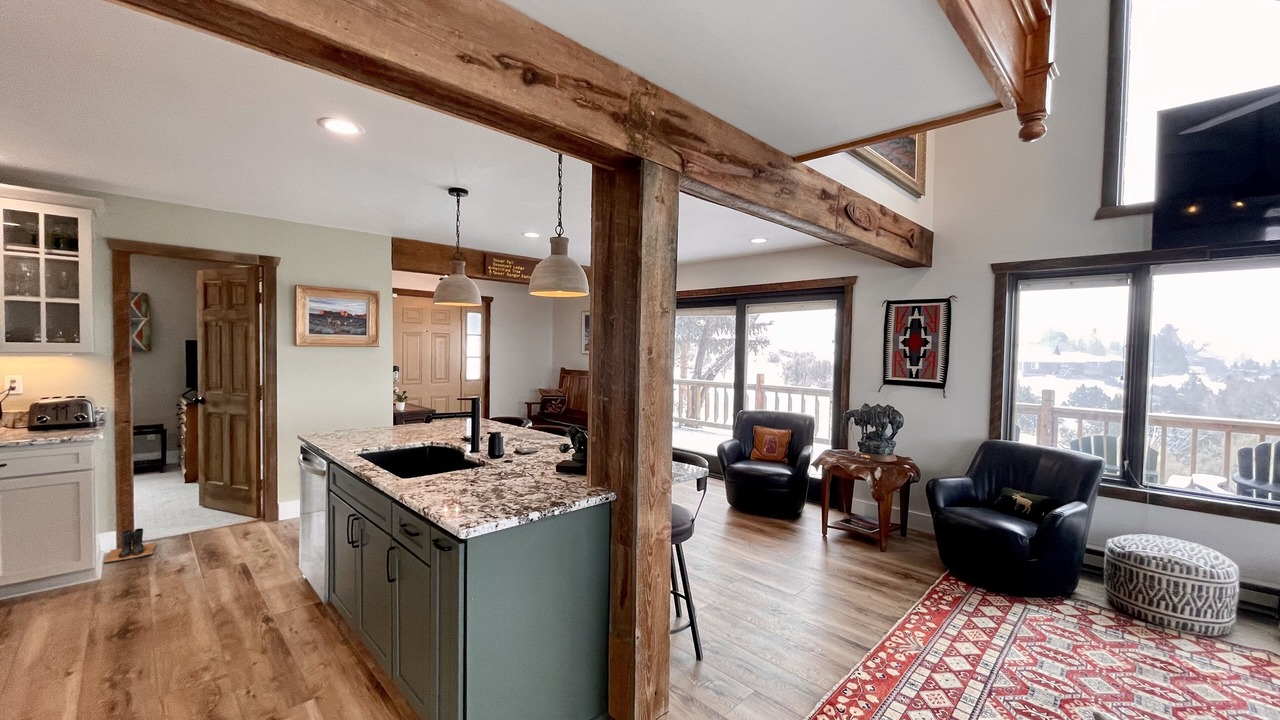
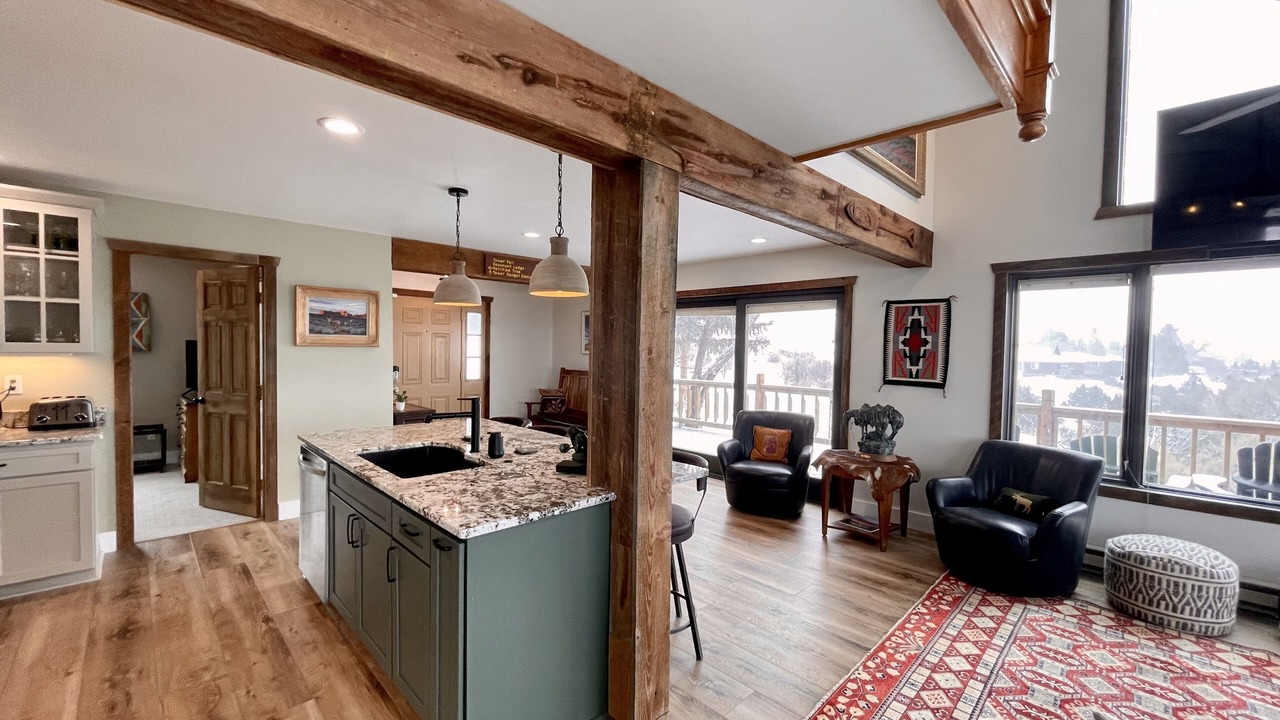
- boots (130, 542)
